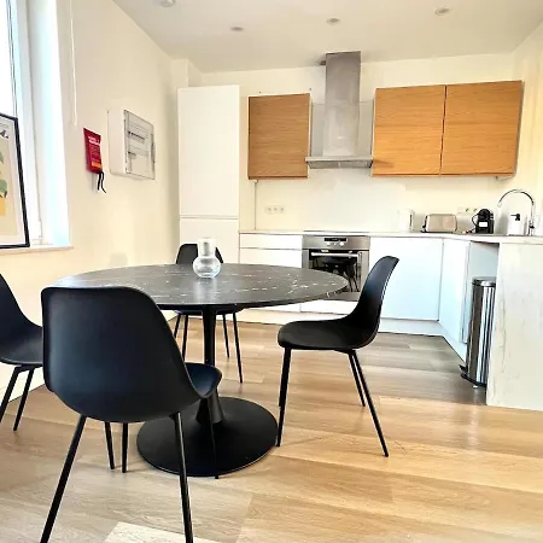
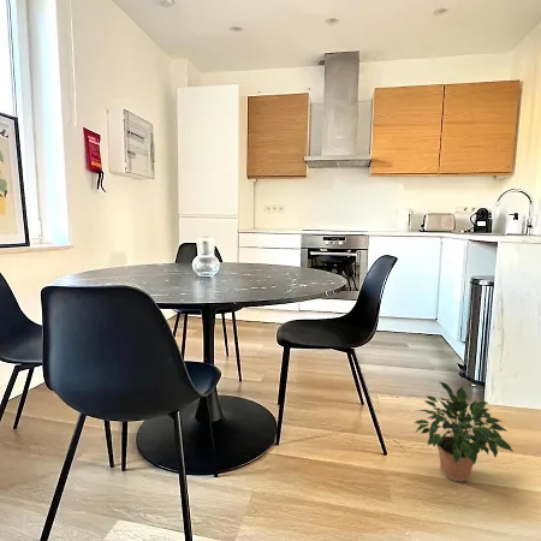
+ potted plant (463, 435)
